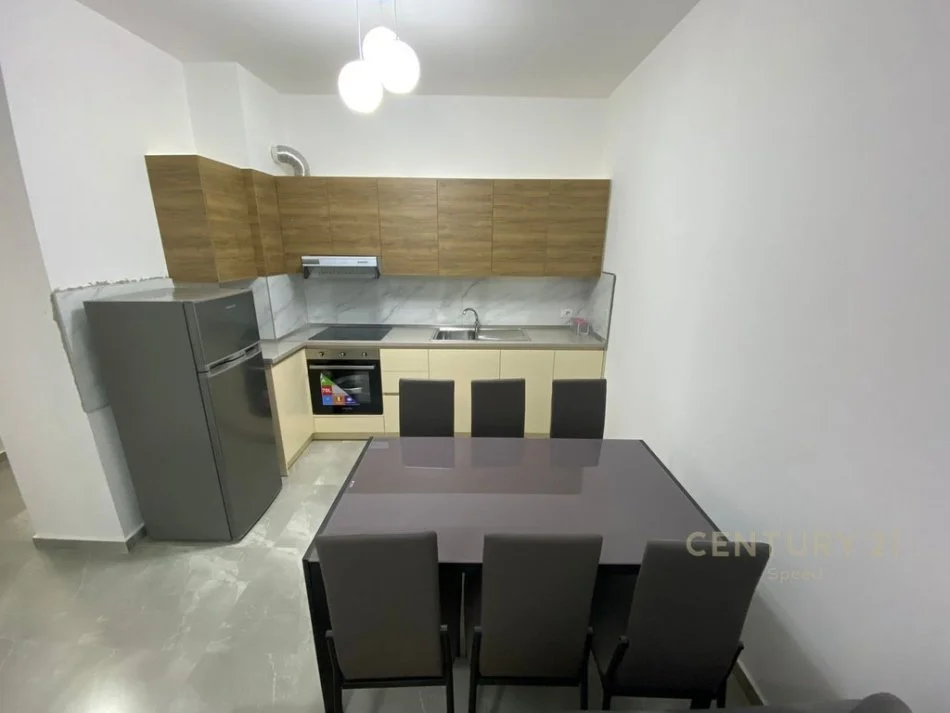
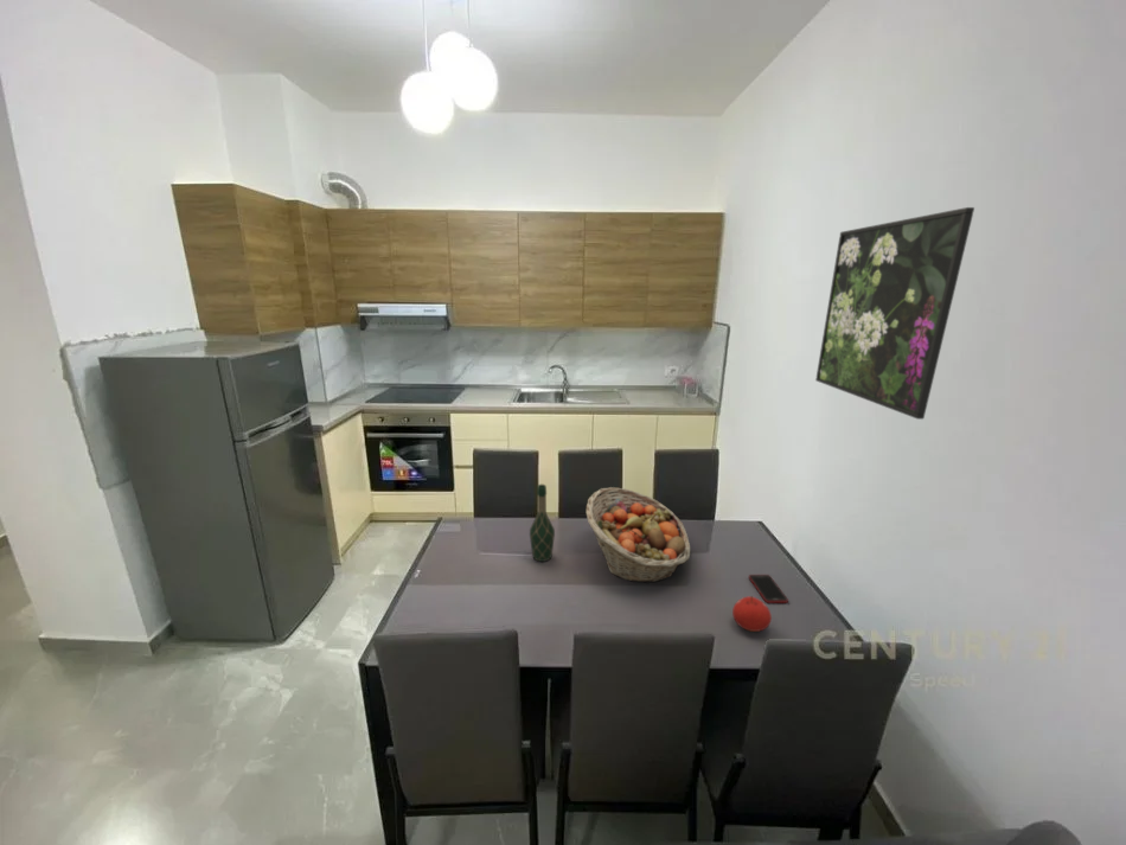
+ wine bottle (542, 521)
+ fruit basket (636, 531)
+ cell phone (767, 588)
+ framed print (876, 313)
+ fruit (751, 612)
